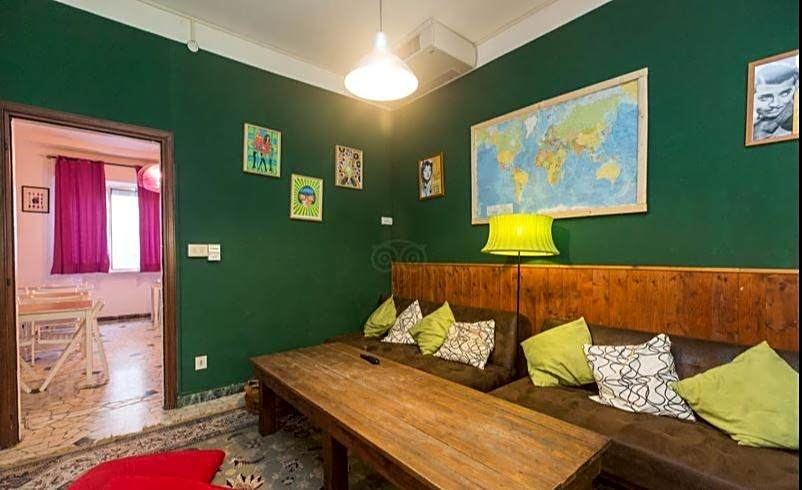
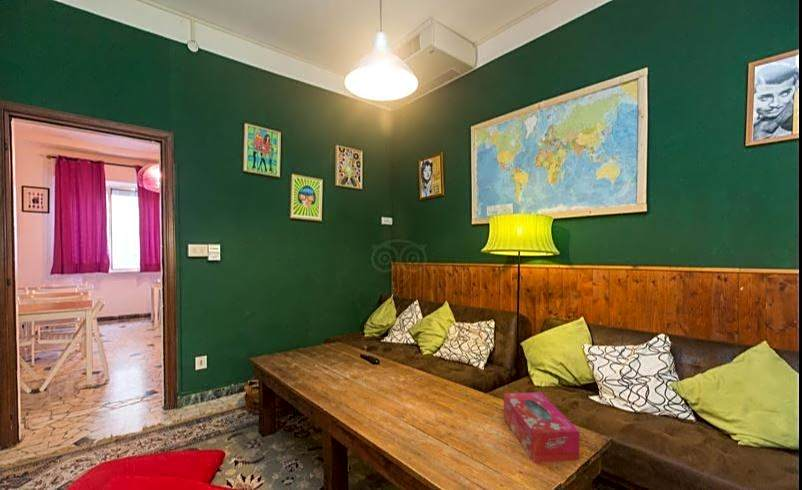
+ tissue box (537, 423)
